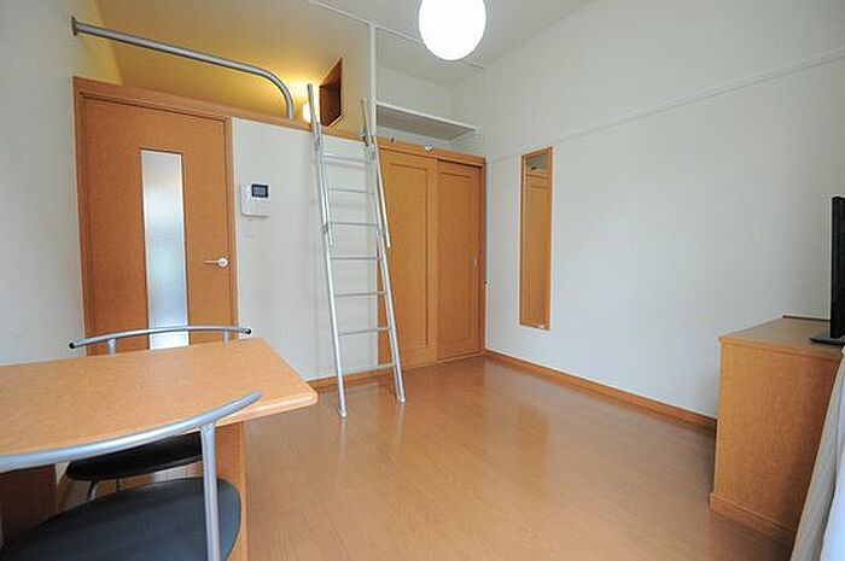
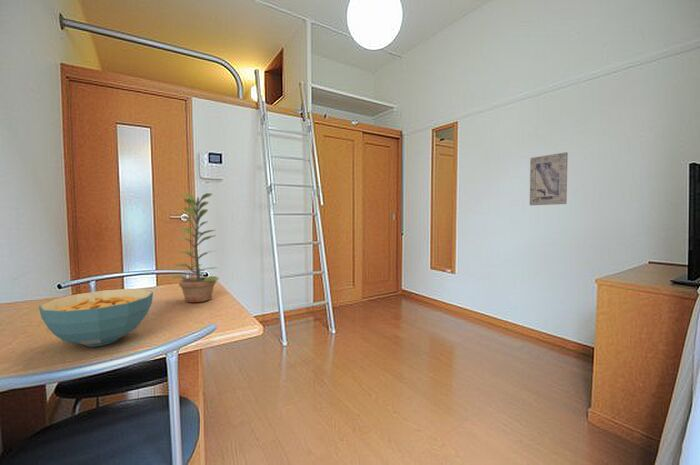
+ wall art (547, 180)
+ cereal bowl (101, 319)
+ plant (194, 246)
